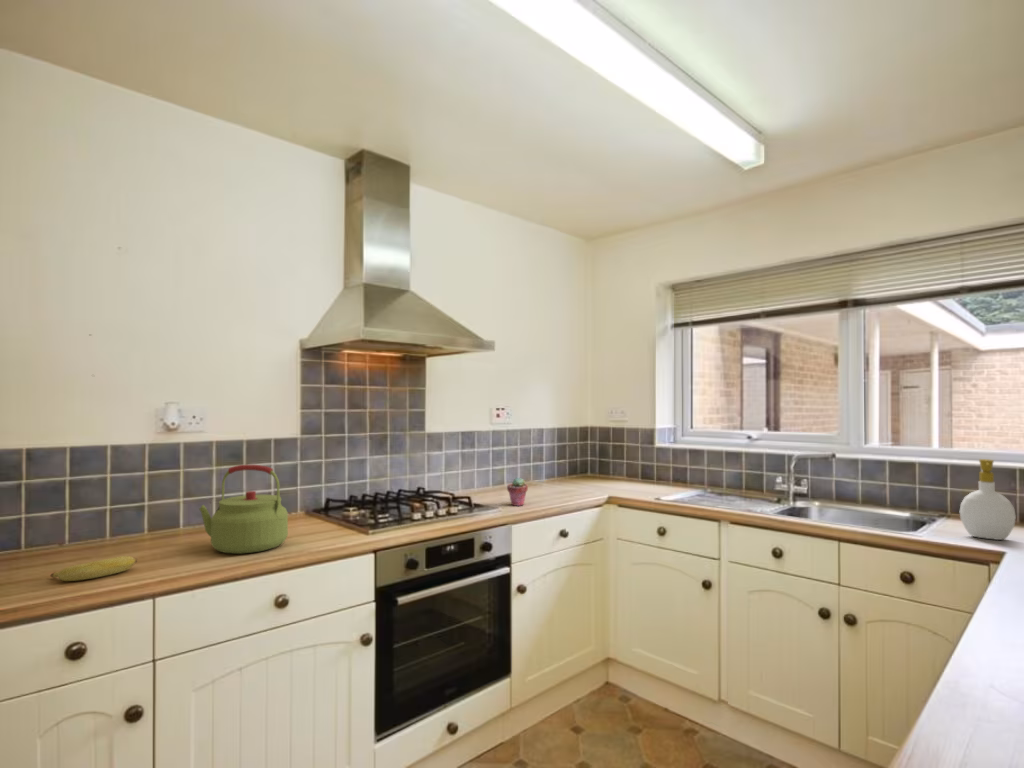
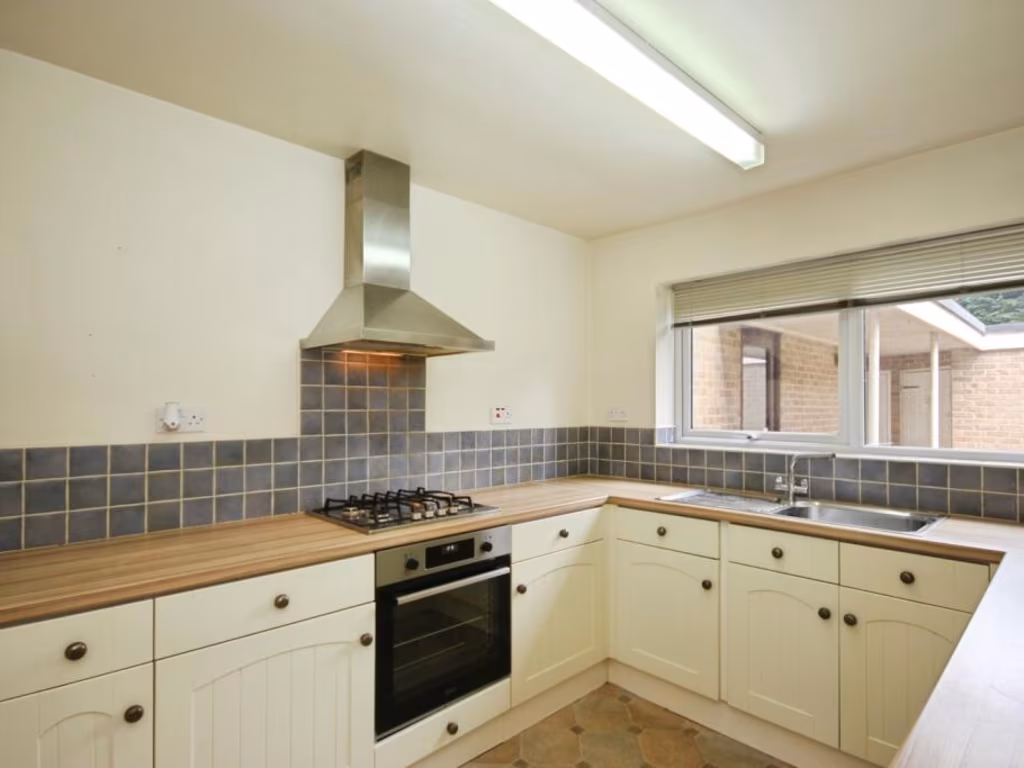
- banana (97, 566)
- kettle (240, 505)
- soap bottle (987, 498)
- potted succulent (517, 490)
